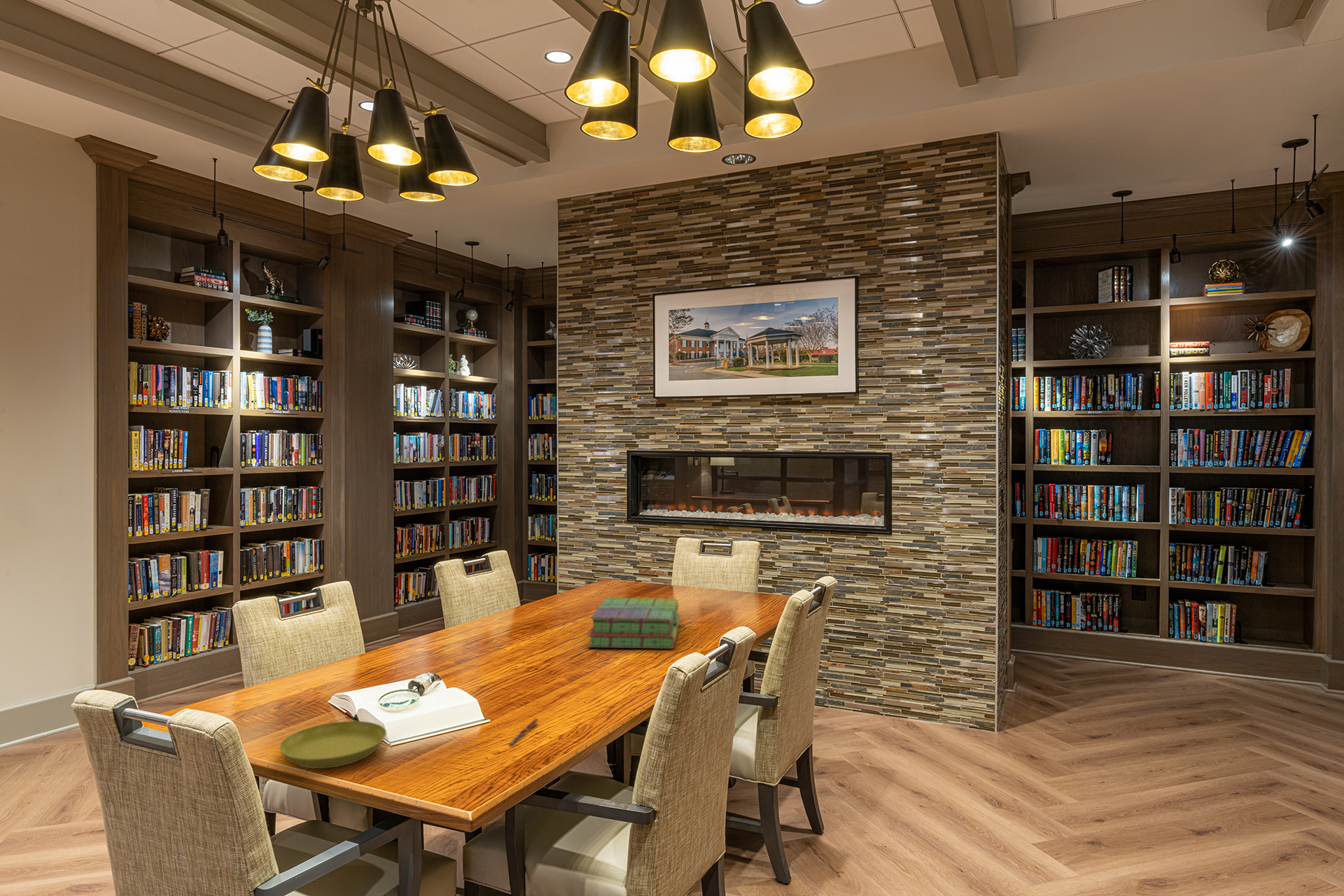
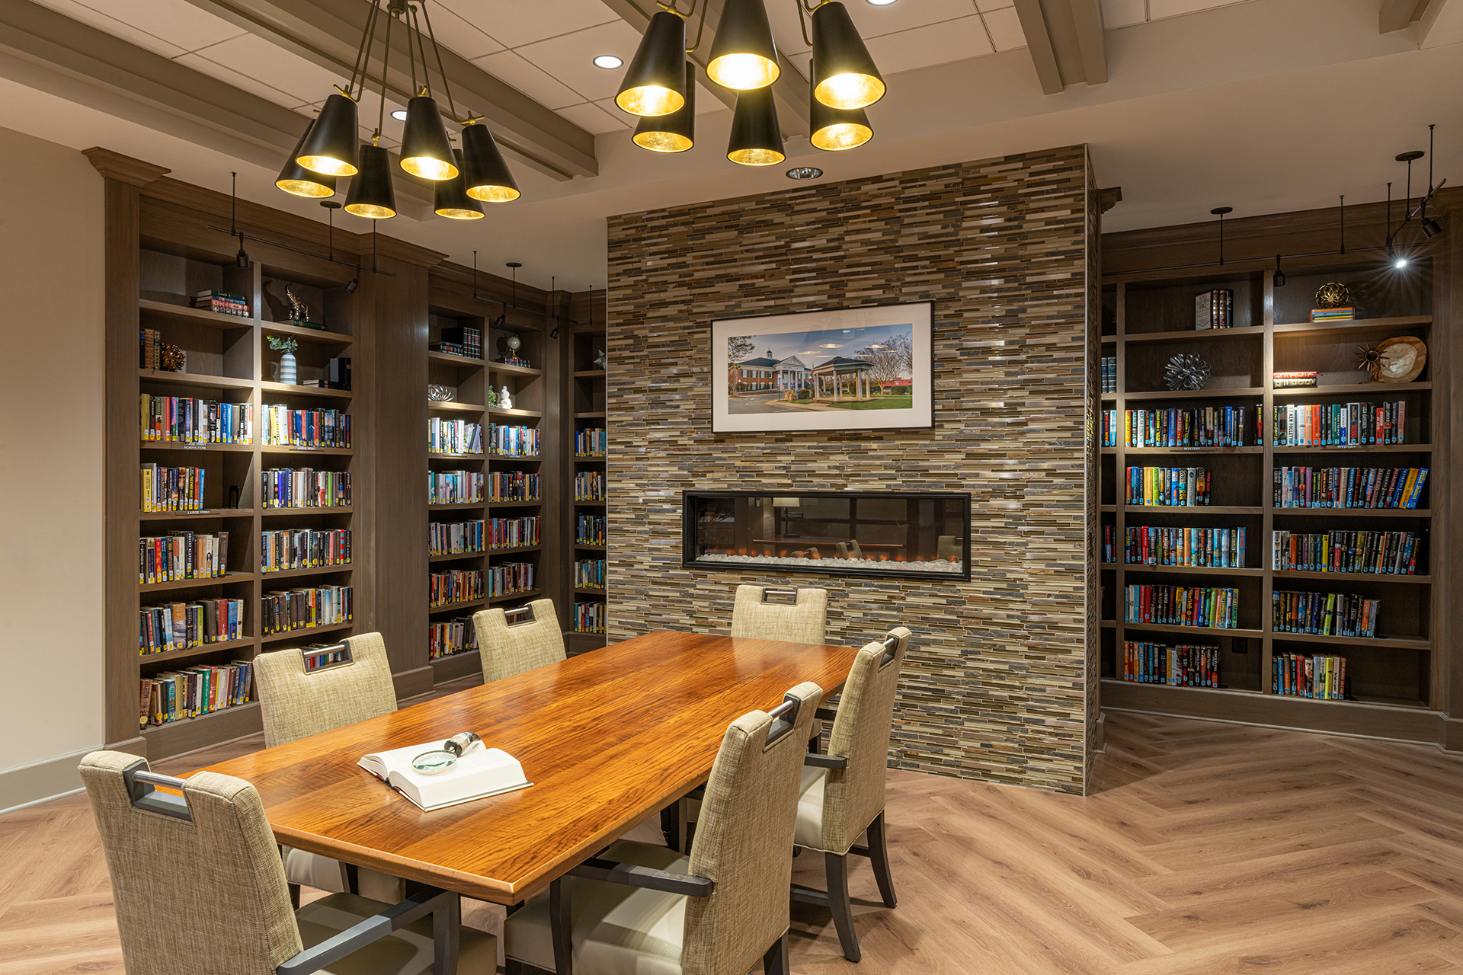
- pen (524, 731)
- saucer (334, 746)
- stack of books (636, 621)
